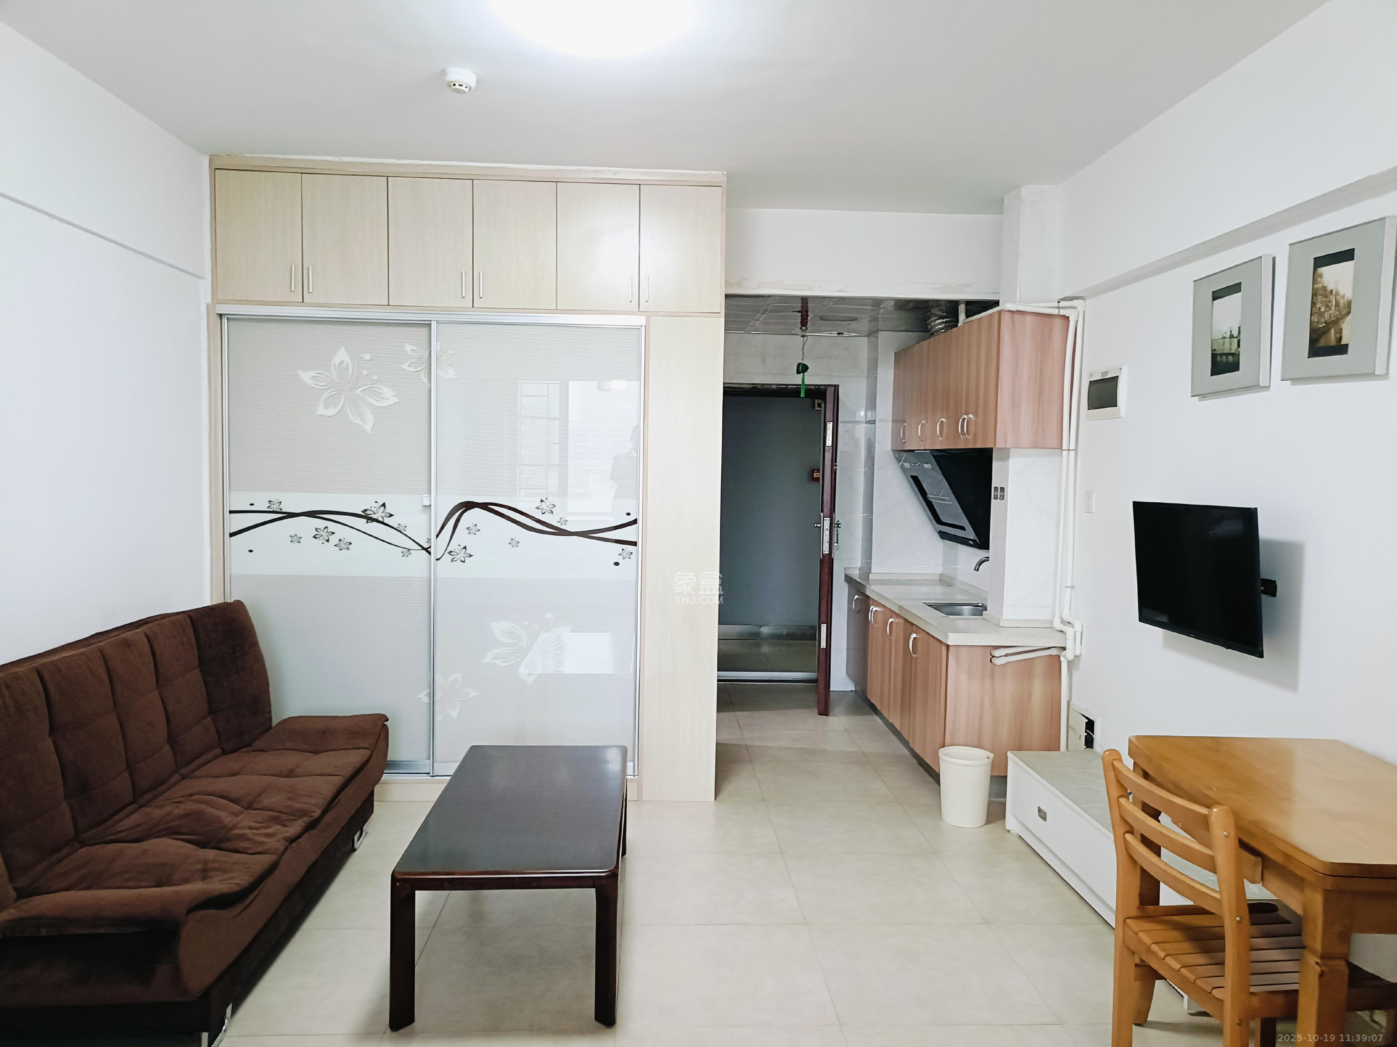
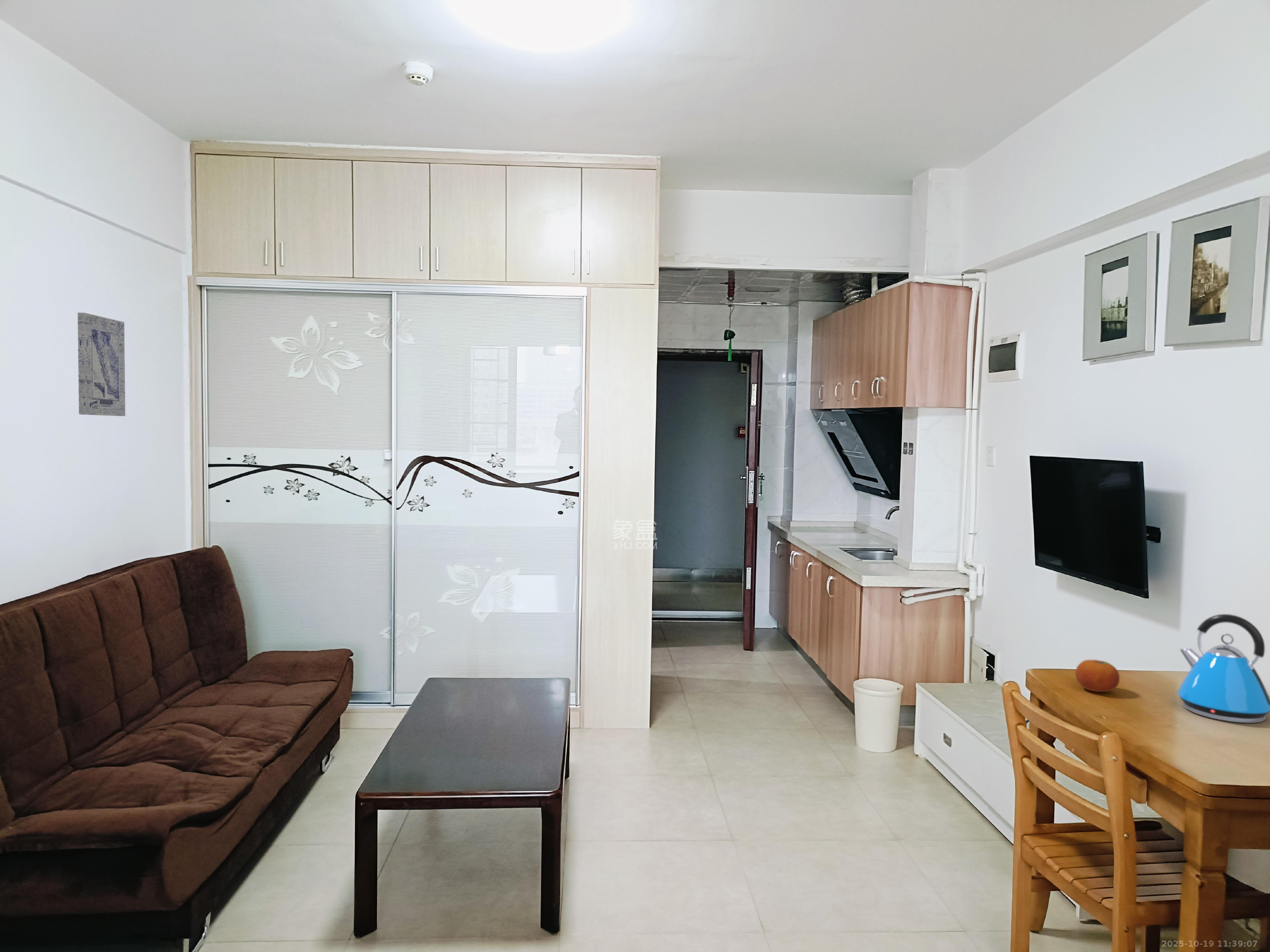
+ wall art (102, 366)
+ fruit (1097, 676)
+ kettle (1229, 663)
